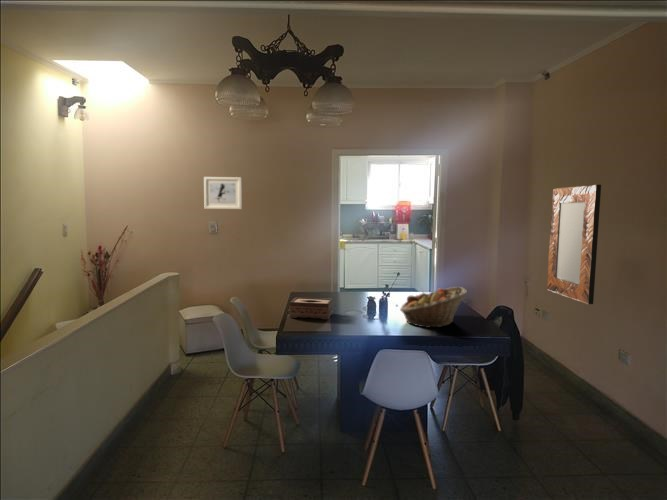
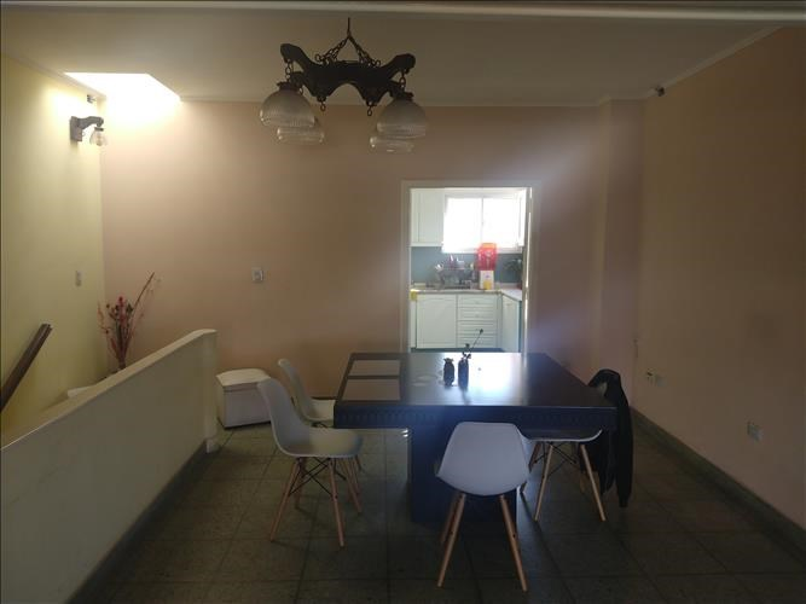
- home mirror (571, 242)
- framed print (222, 193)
- fruit basket (433, 304)
- tissue box (311, 307)
